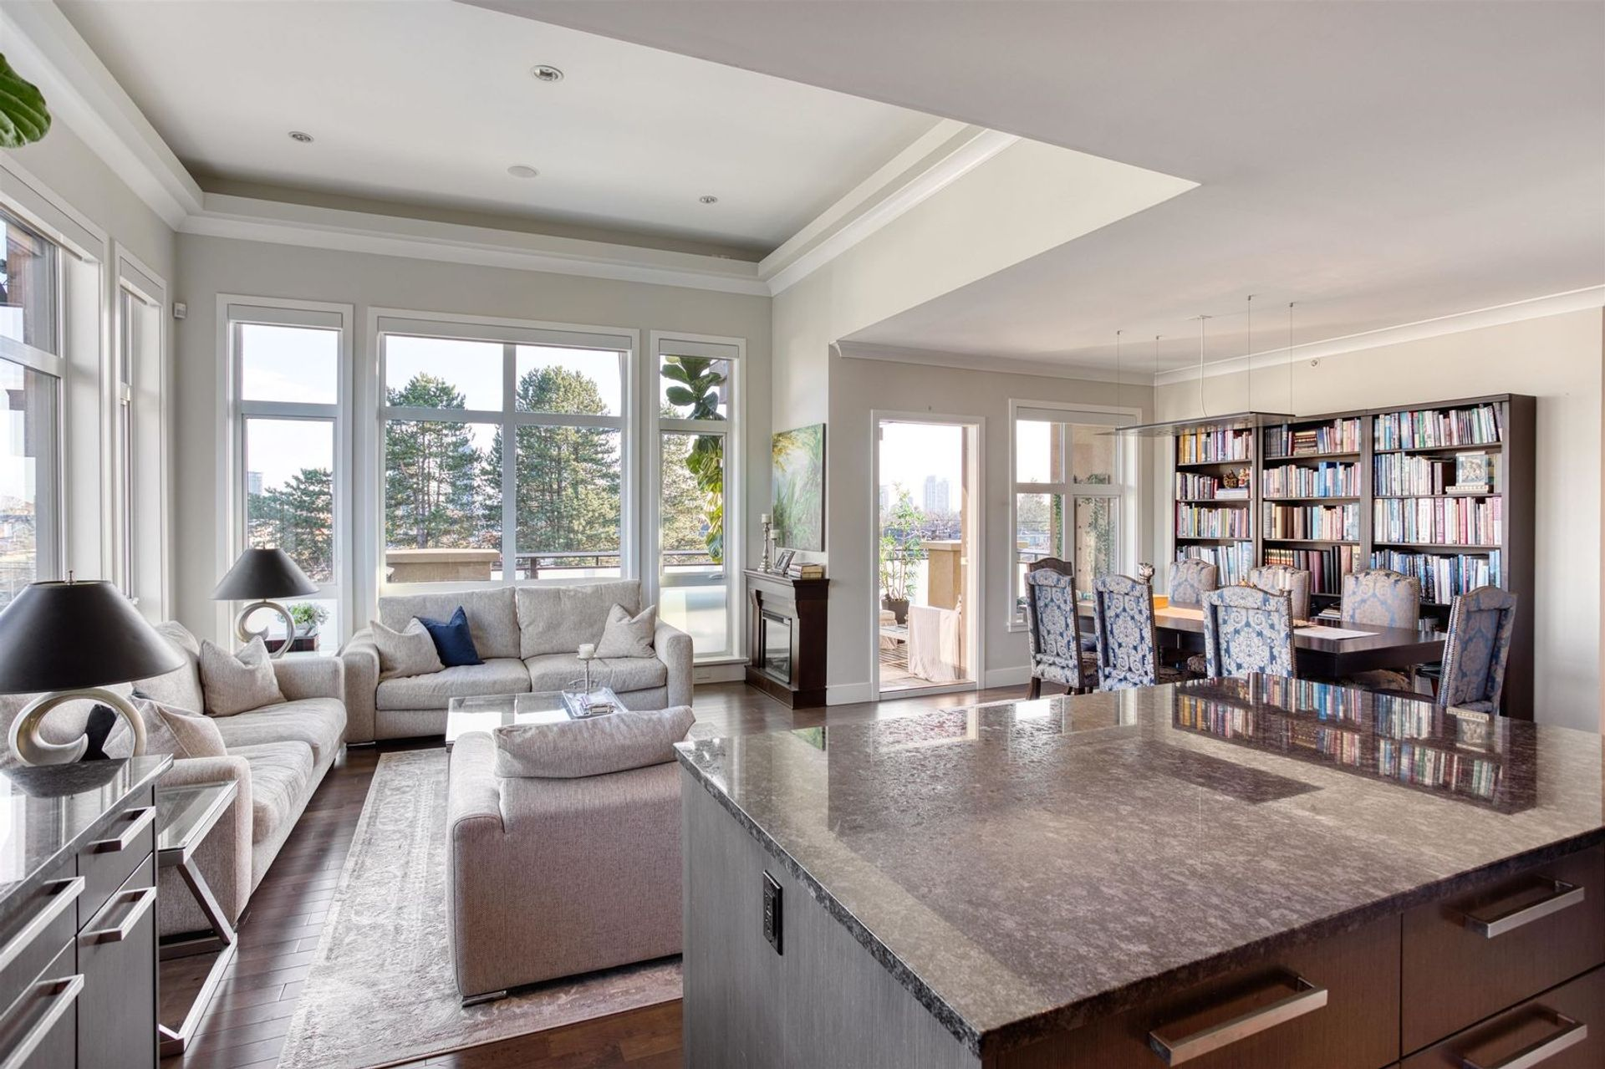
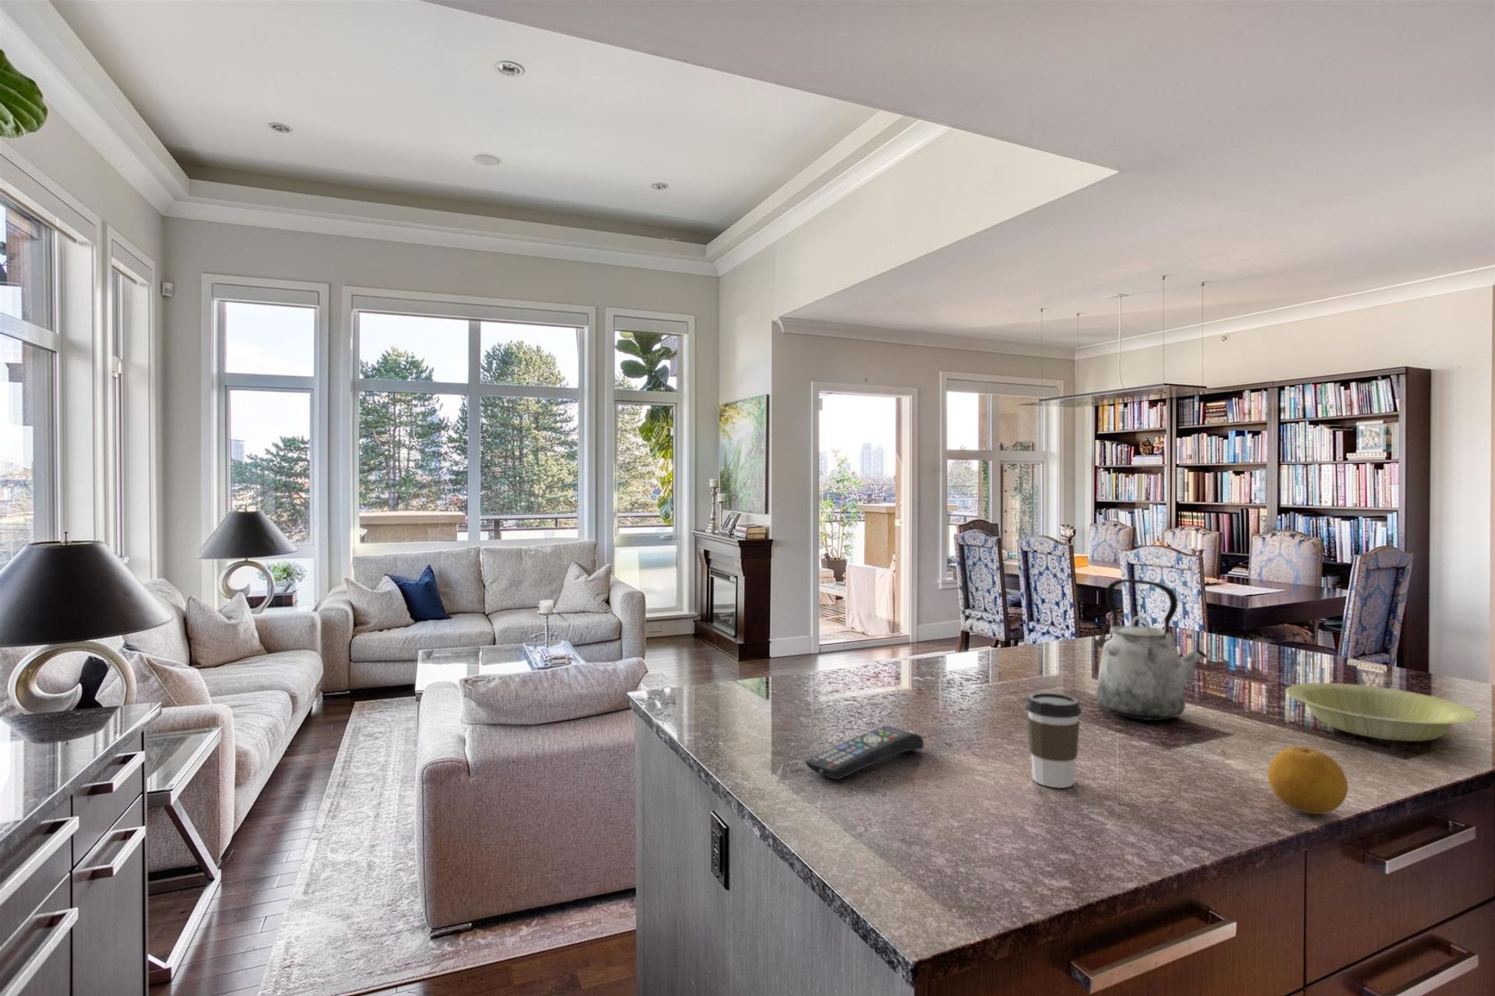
+ fruit (1306, 780)
+ bowl (1376, 716)
+ remote control (867, 750)
+ coffee cup (1053, 739)
+ kettle (1153, 649)
